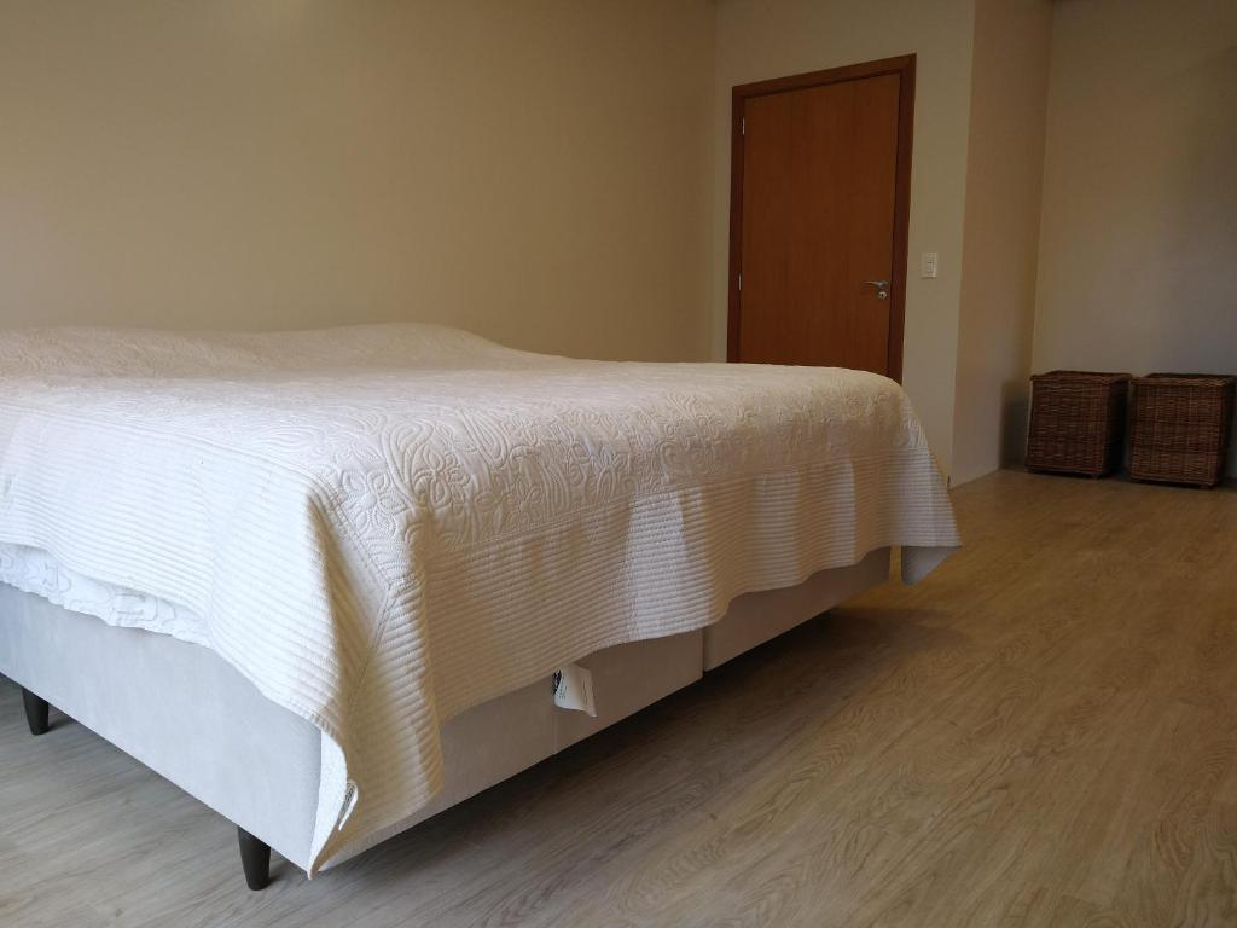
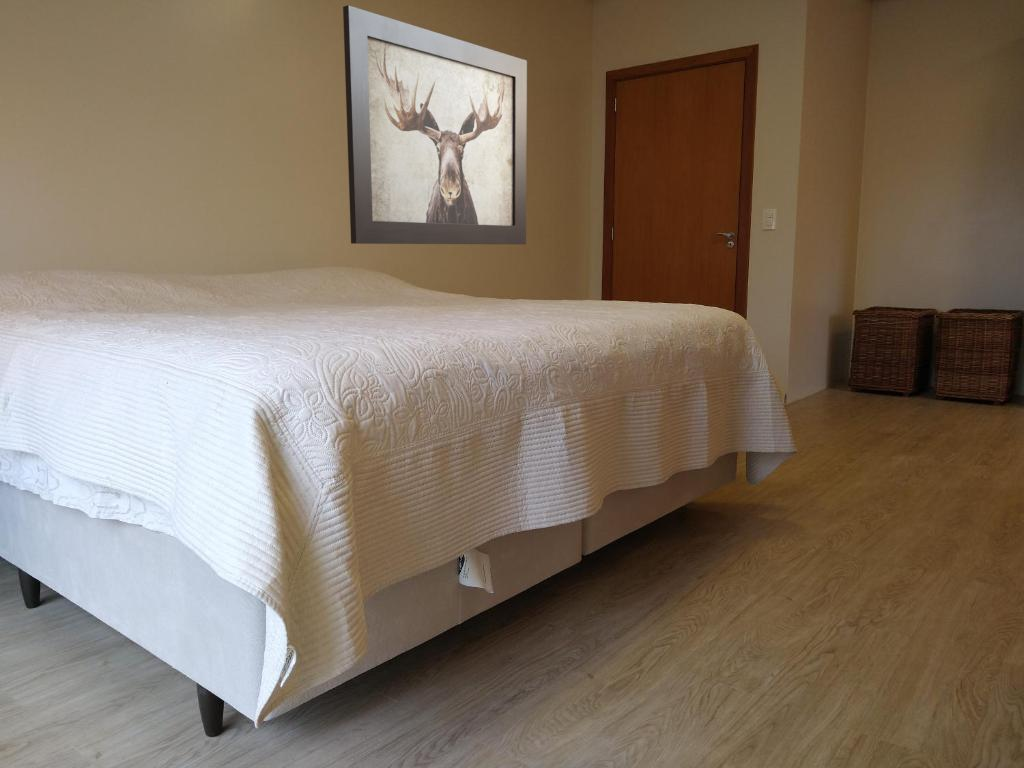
+ wall art (447, 142)
